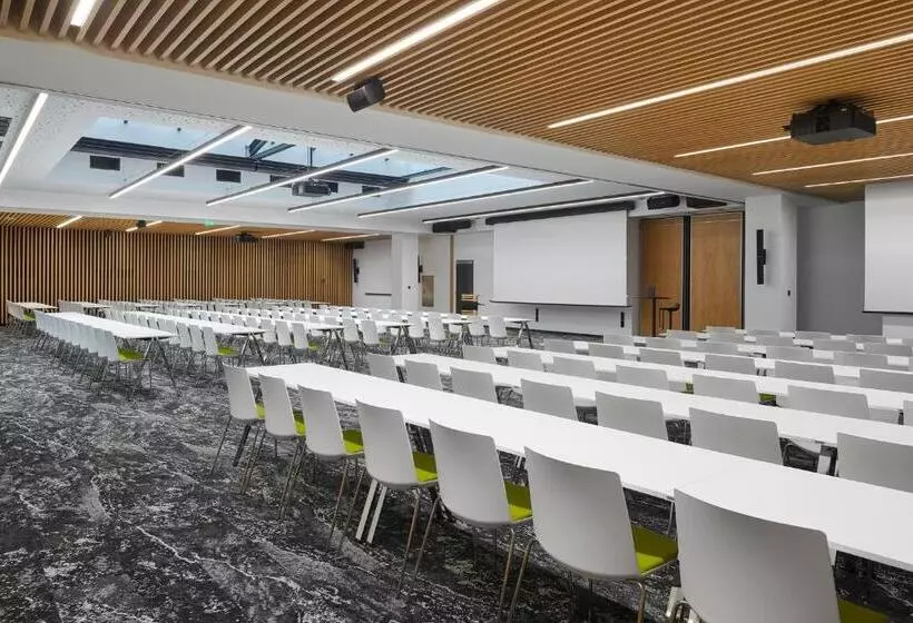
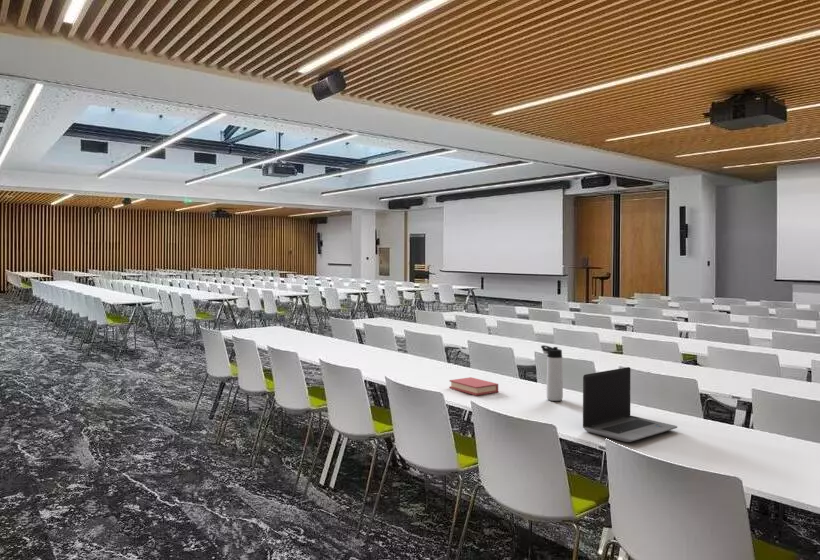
+ book (473, 386)
+ laptop computer (629, 402)
+ thermos bottle (551, 372)
